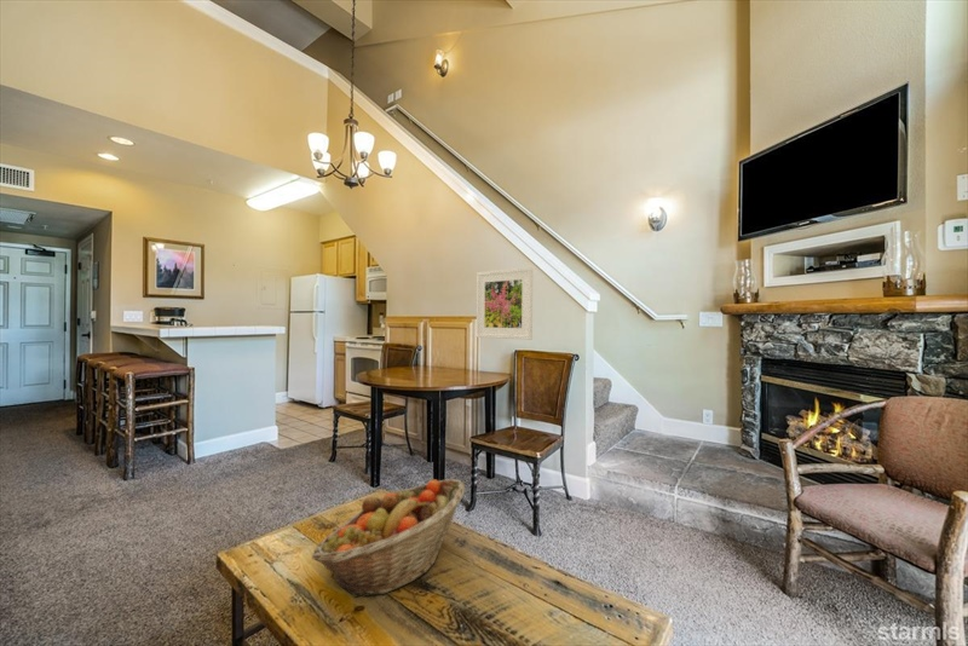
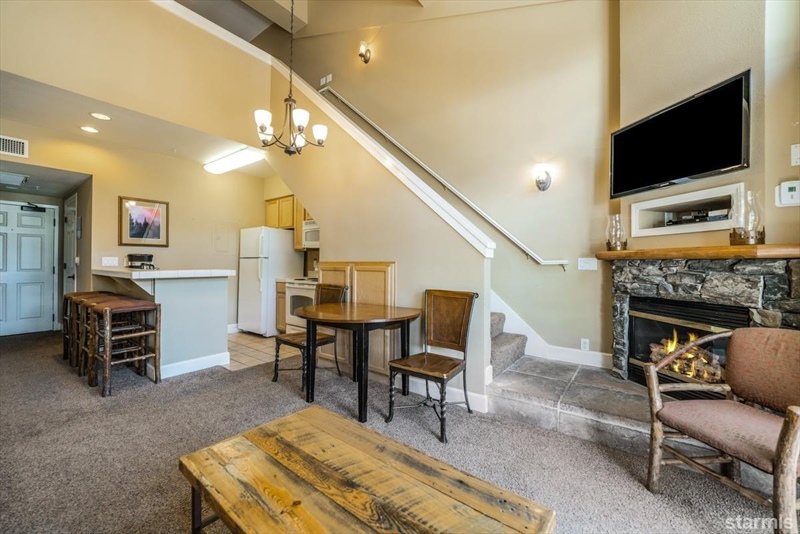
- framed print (502, 304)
- fruit basket (396, 526)
